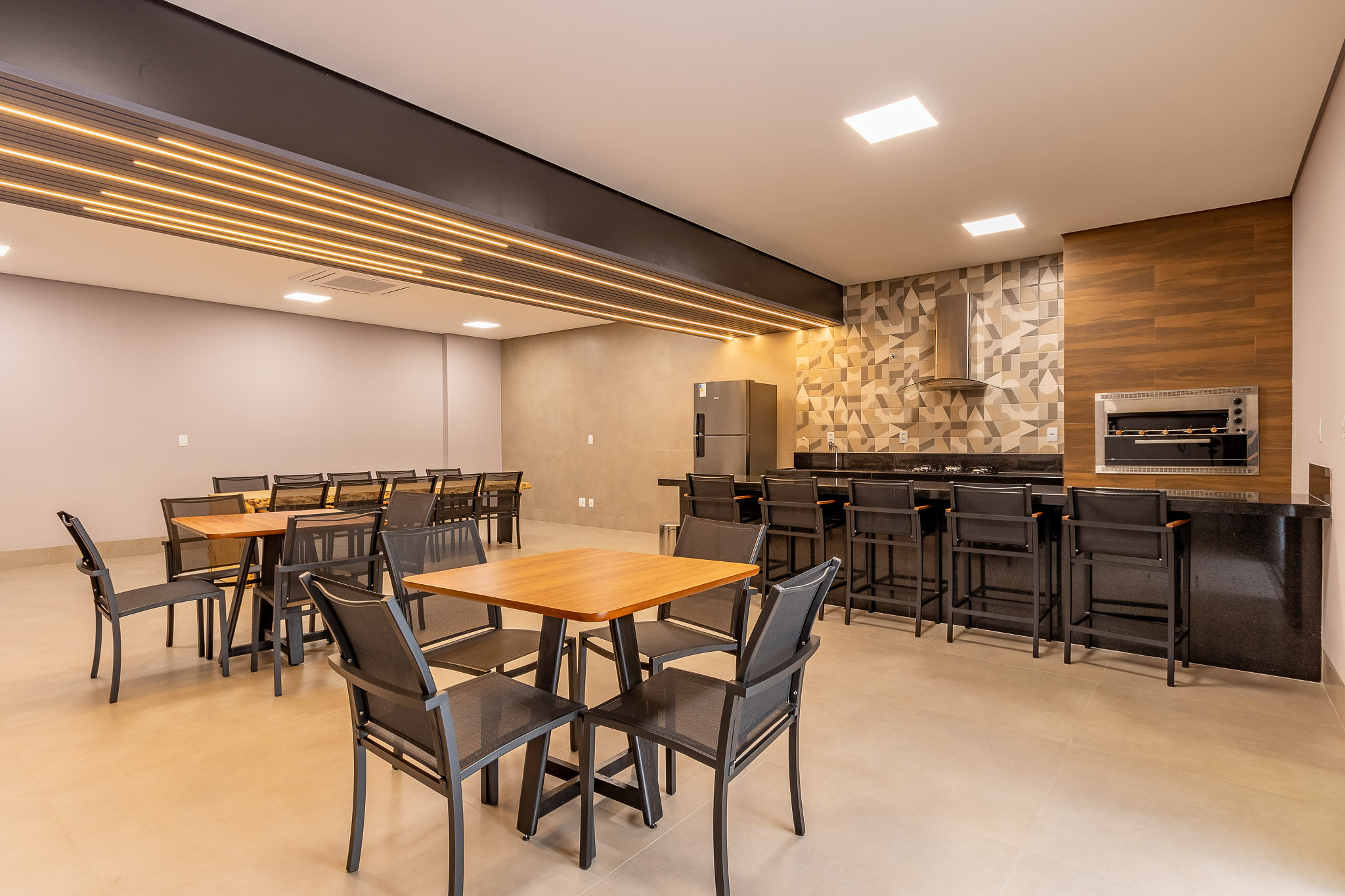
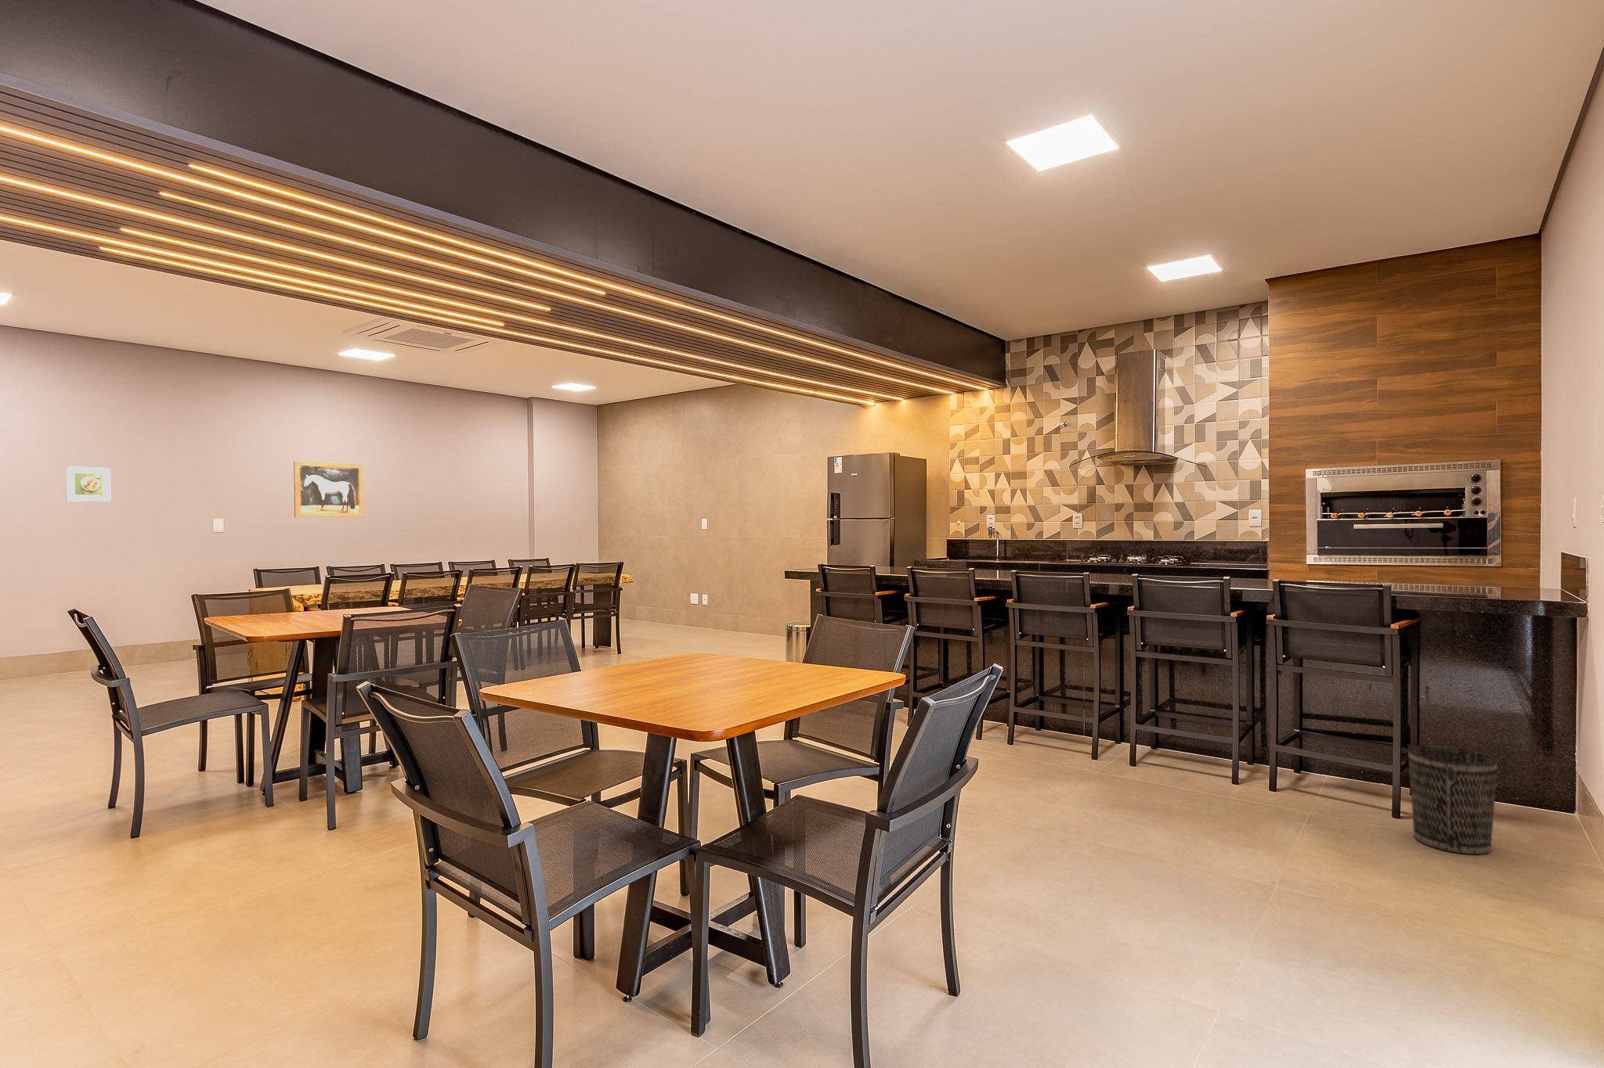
+ wastebasket (1451, 799)
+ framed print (88, 484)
+ wall art (329, 490)
